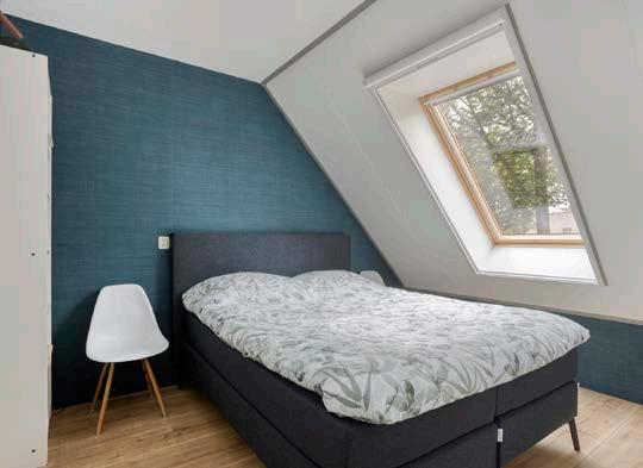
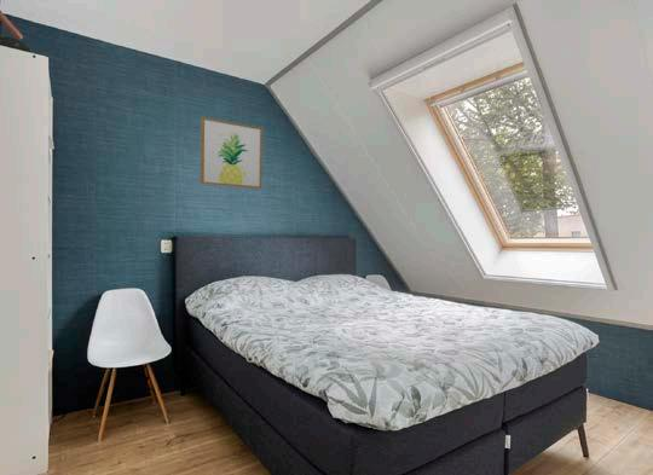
+ wall art (232, 155)
